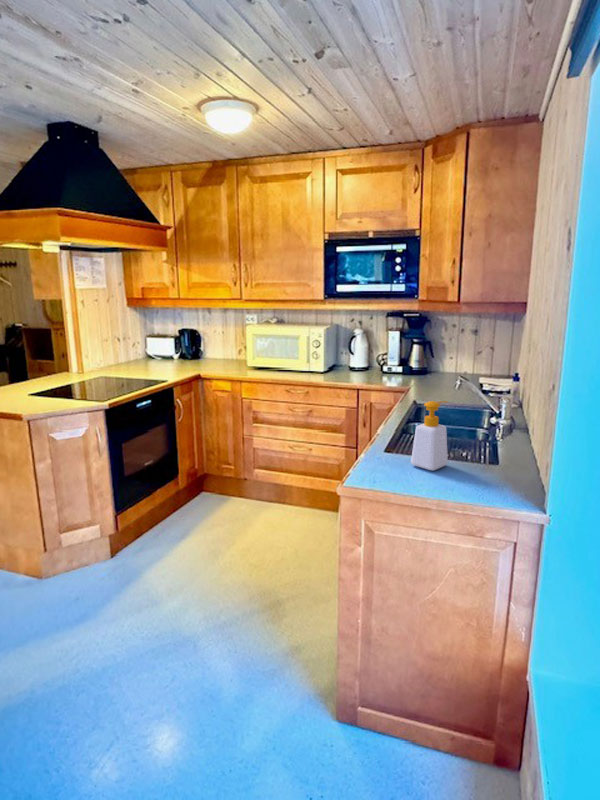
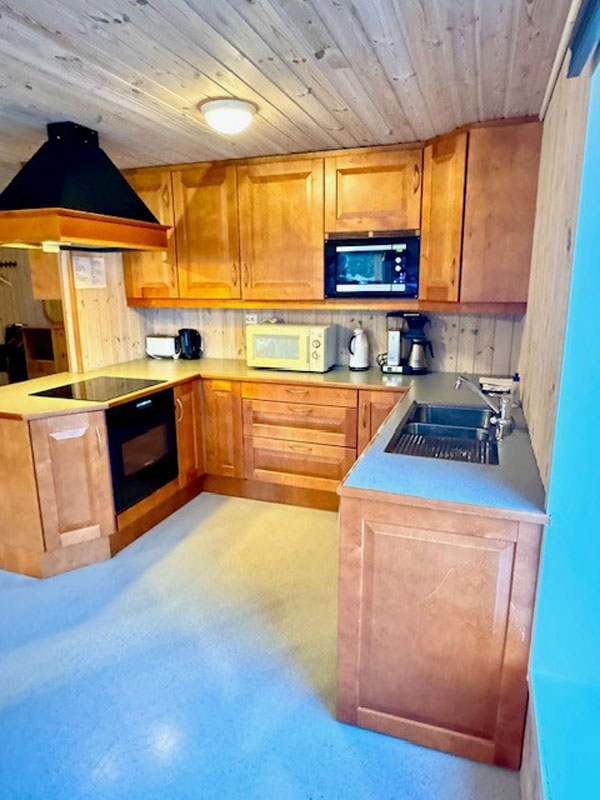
- soap bottle (434, 432)
